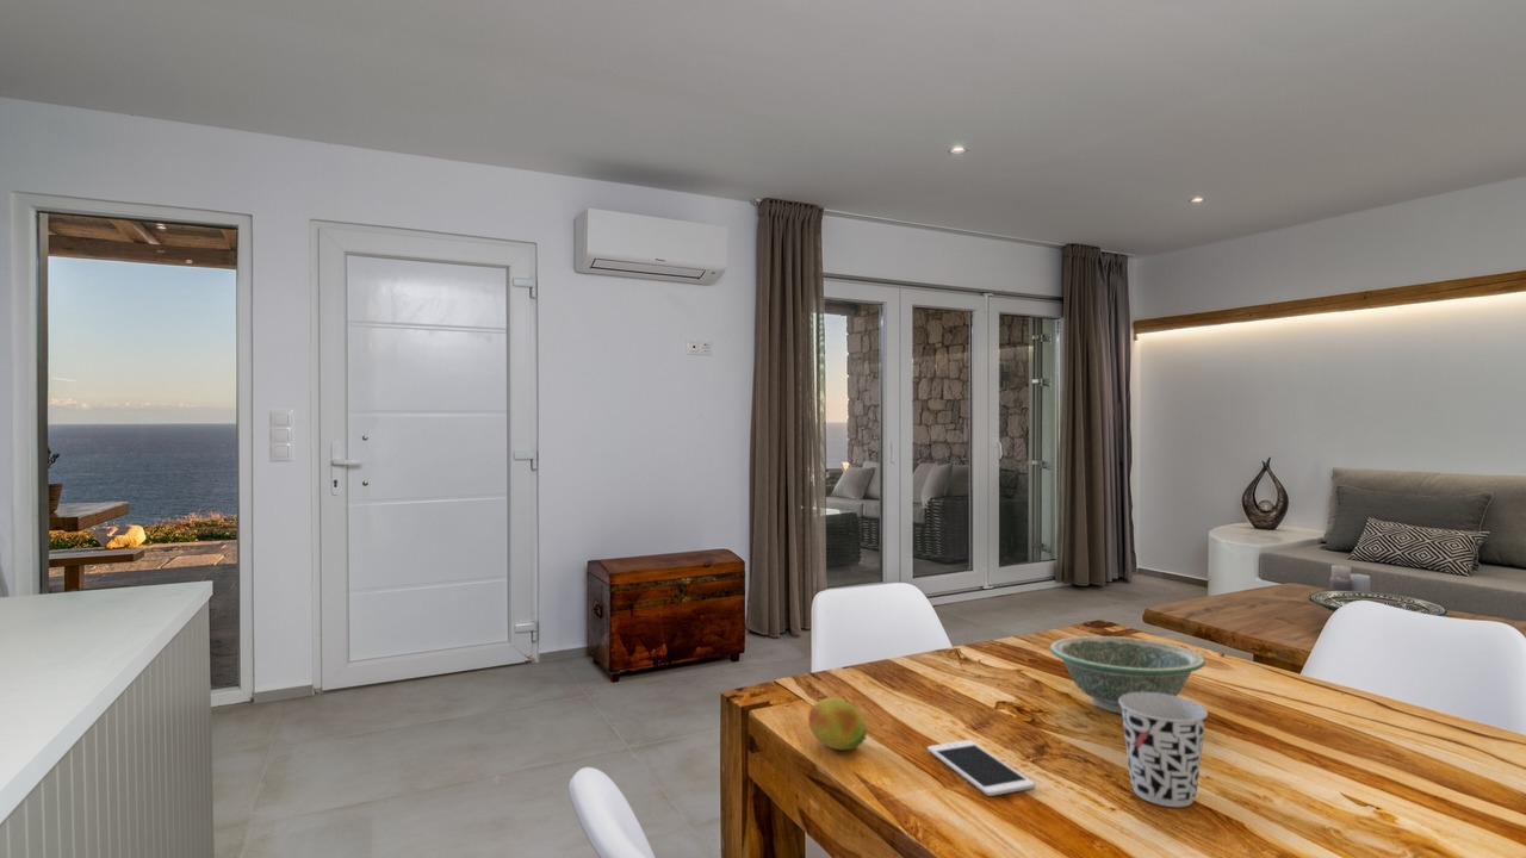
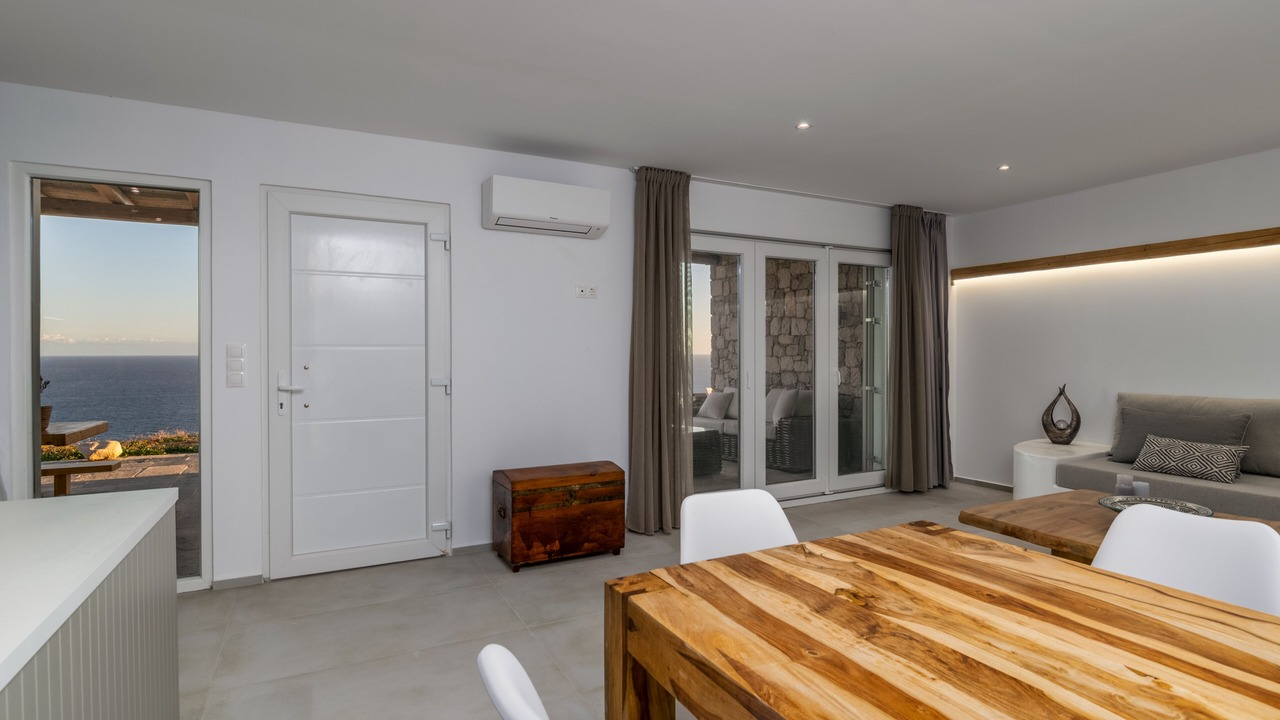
- cell phone (978, 765)
- cup (1162, 750)
- bowl (1124, 677)
- fruit (837, 722)
